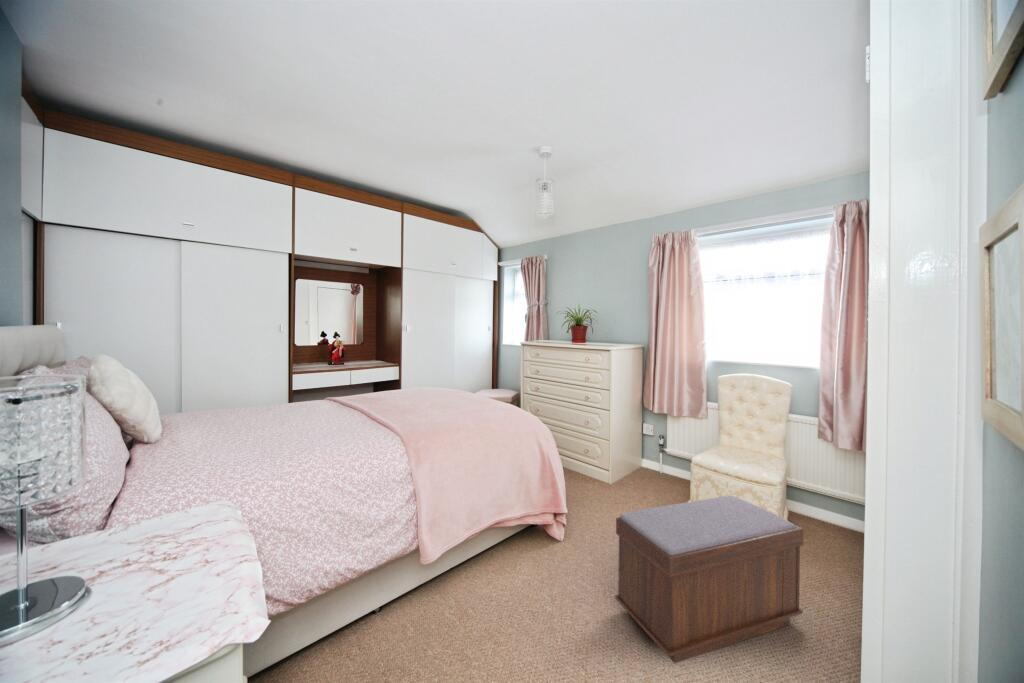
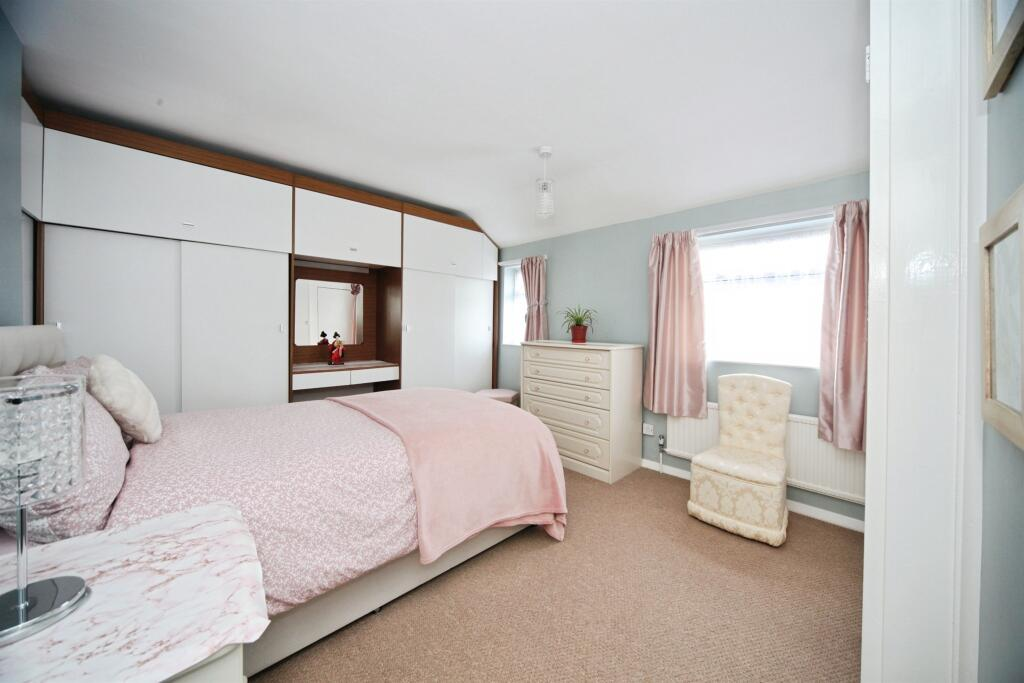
- bench (706, 566)
